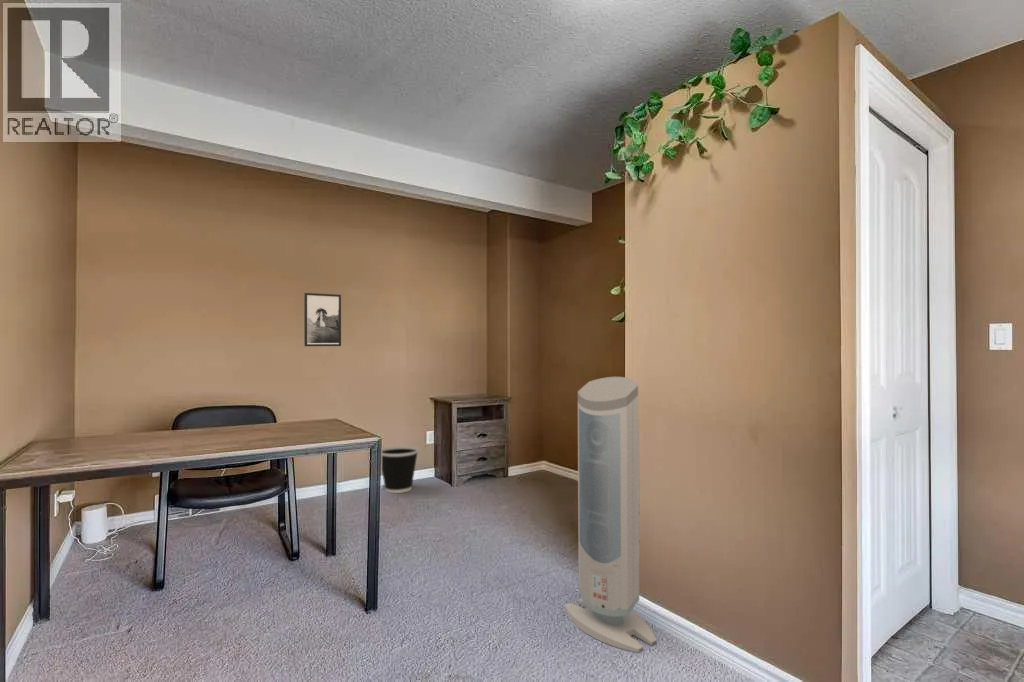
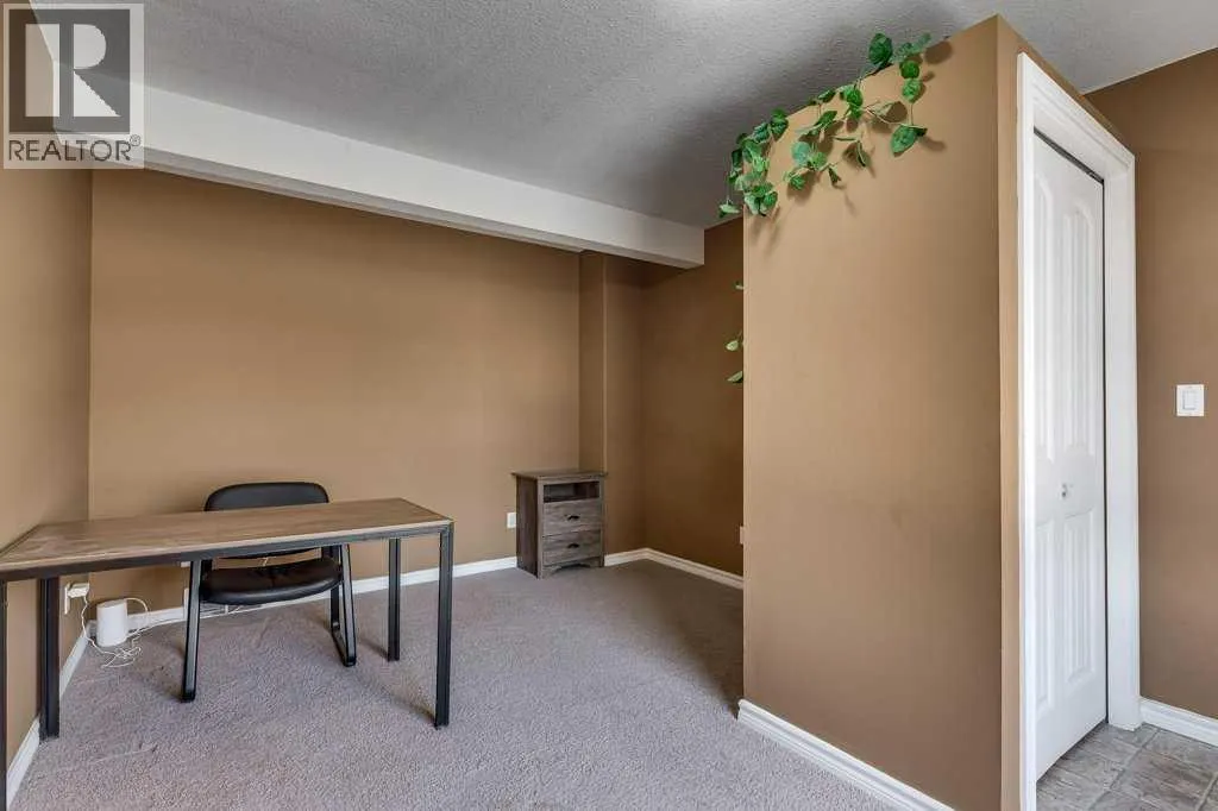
- wastebasket (398, 469)
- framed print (323, 320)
- air purifier (607, 500)
